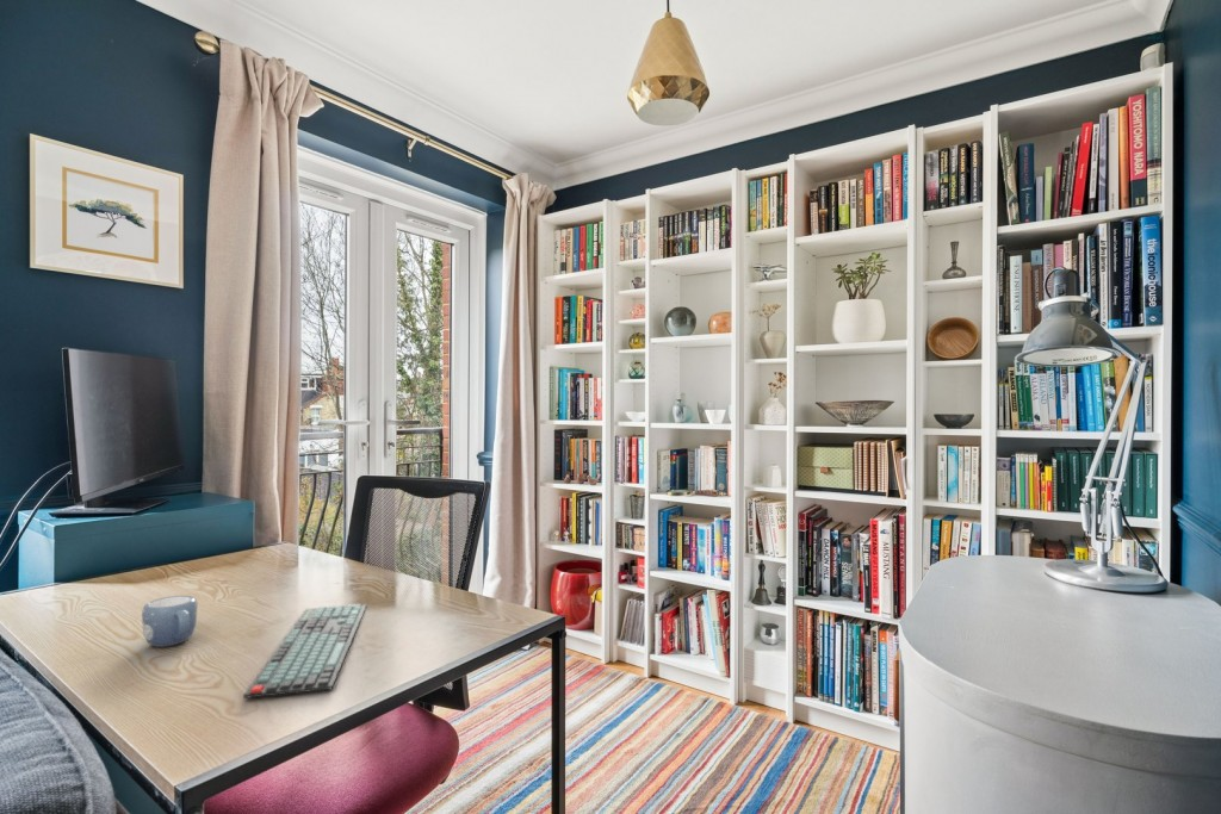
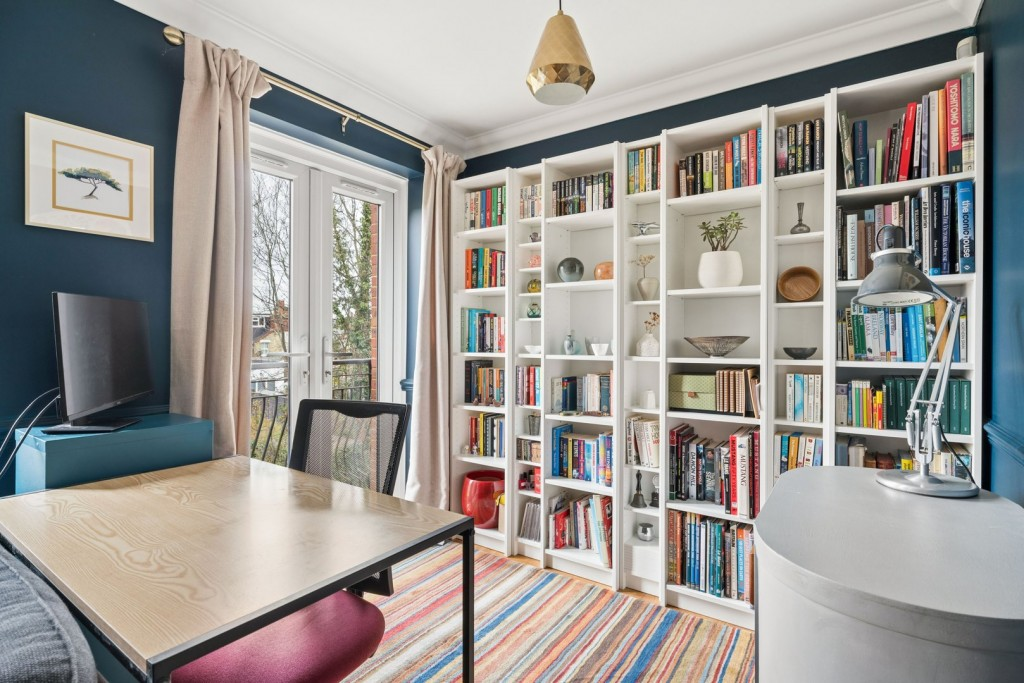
- keyboard (316, 641)
- mug (173, 623)
